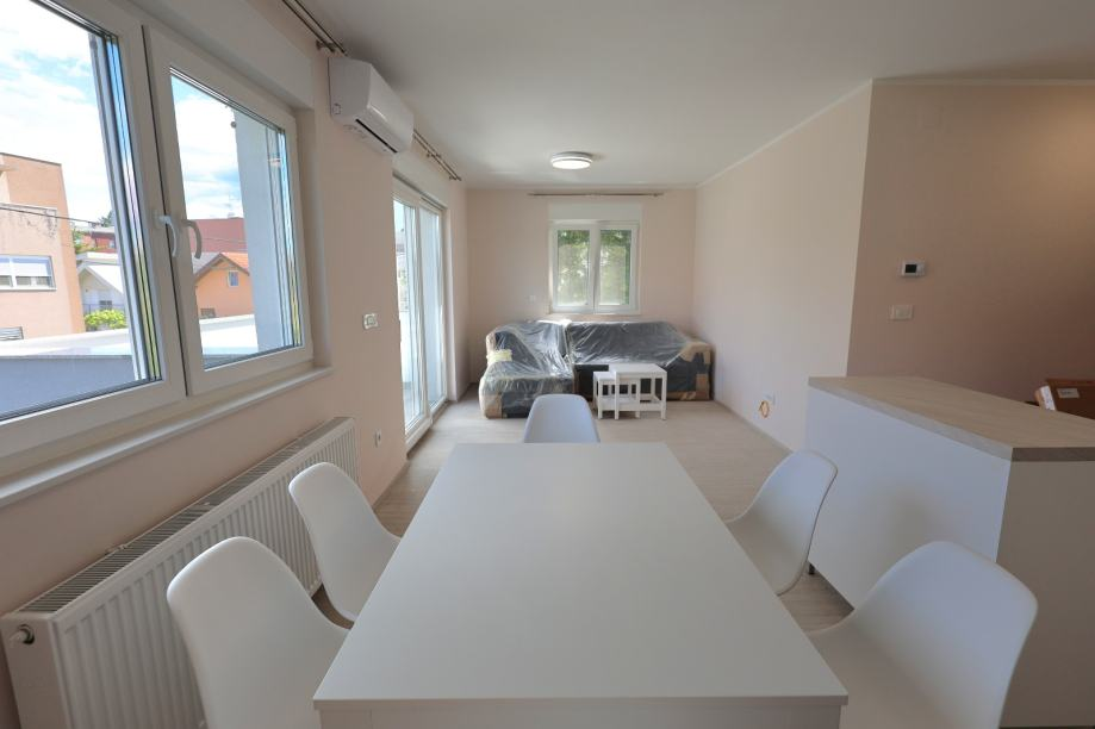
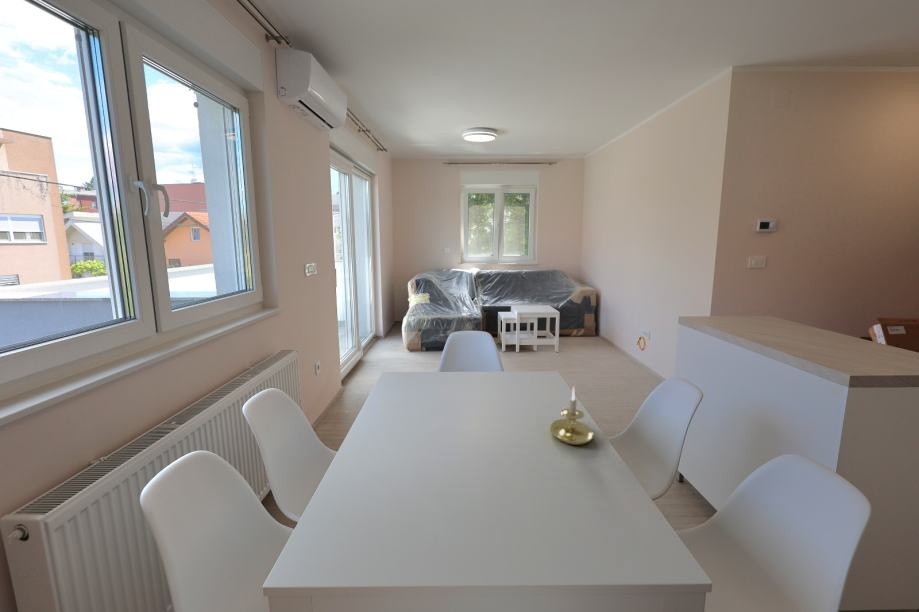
+ candle holder (571, 409)
